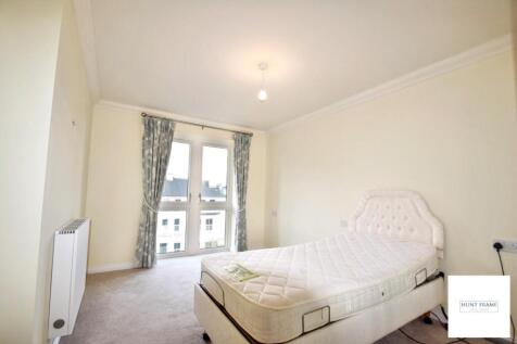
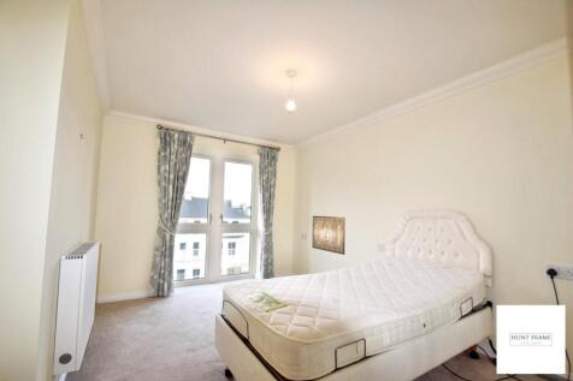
+ wall art (326, 233)
